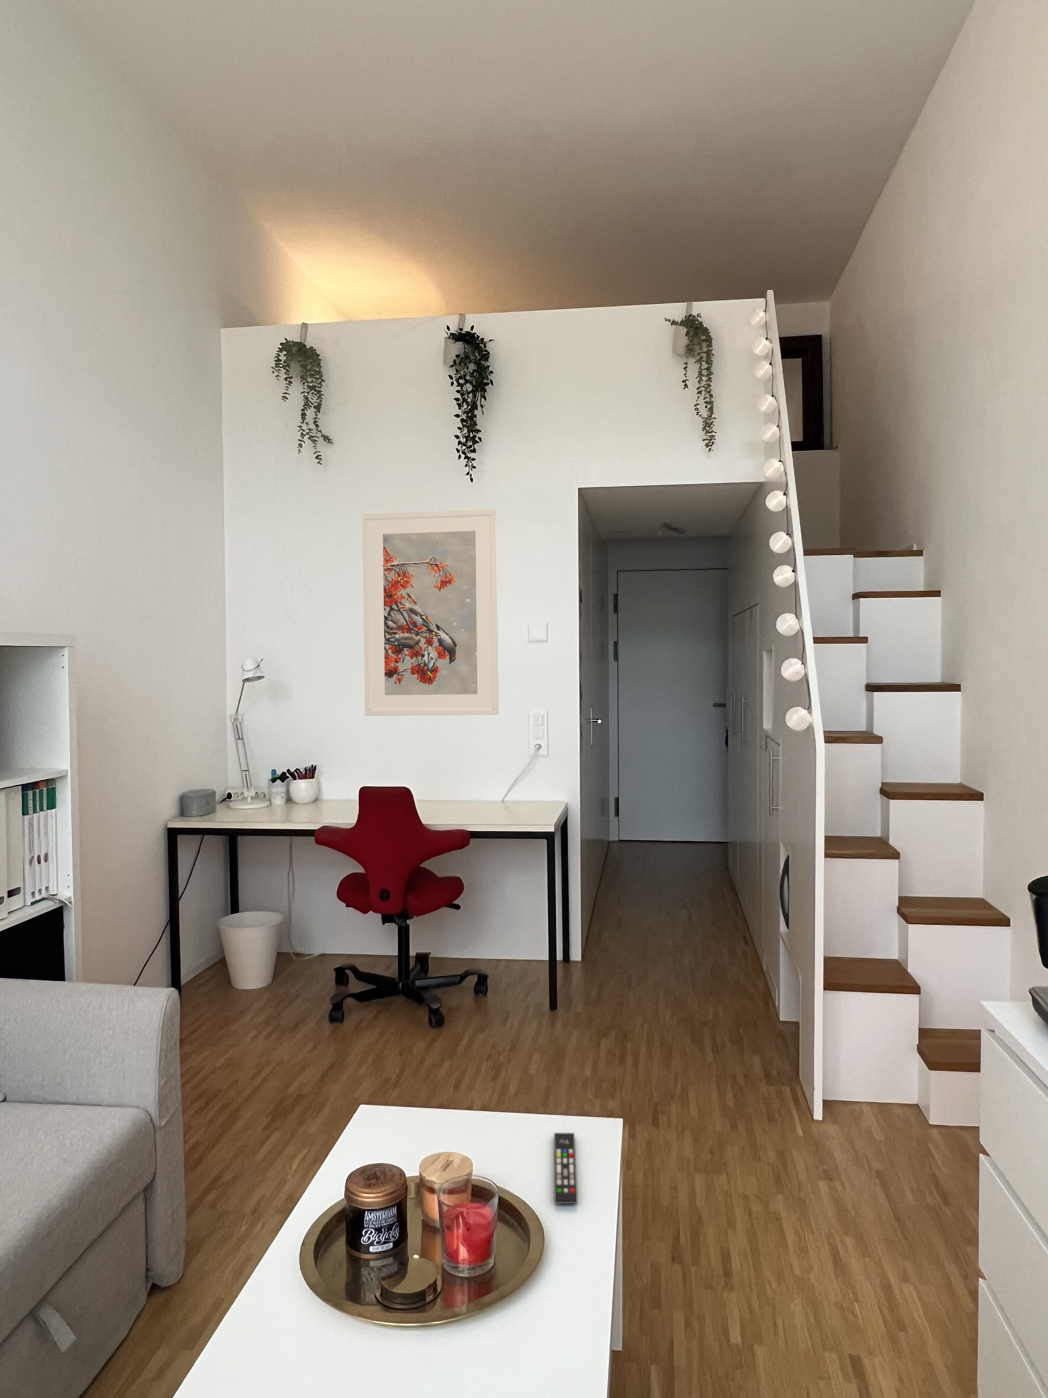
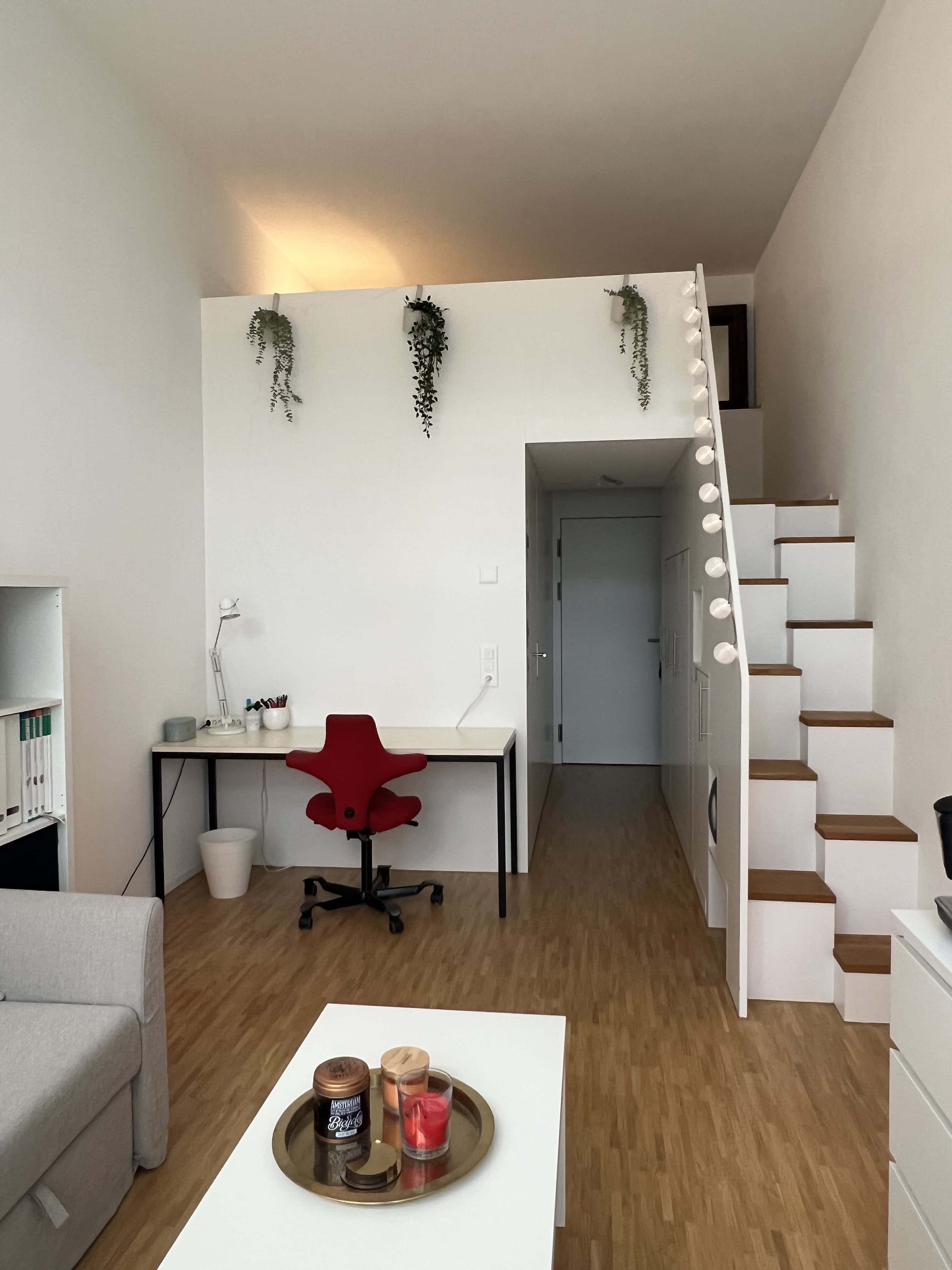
- remote control (565, 1165)
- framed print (430, 613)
